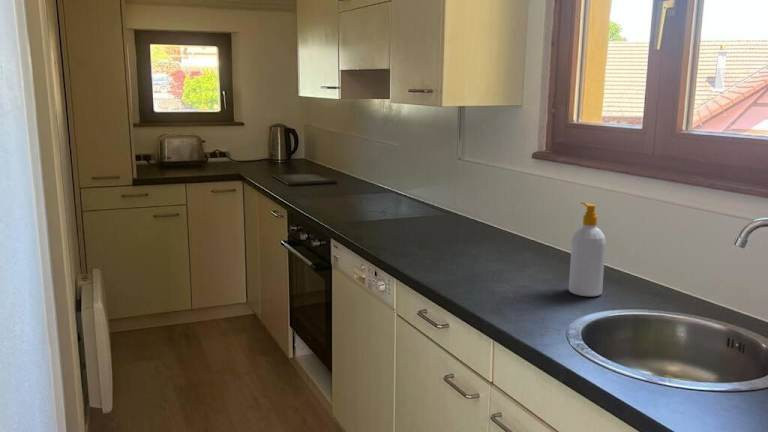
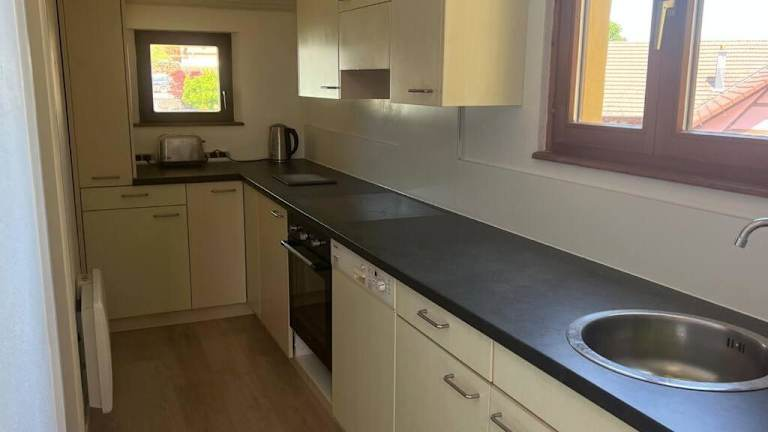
- soap bottle (587, 248)
